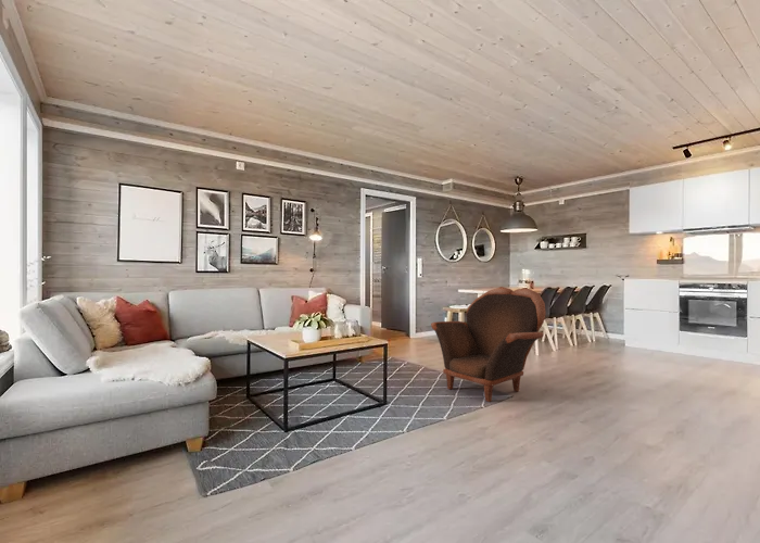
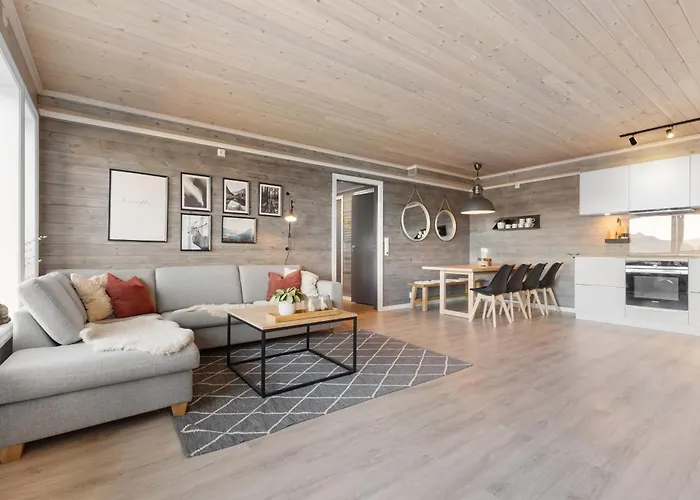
- armchair (492, 338)
